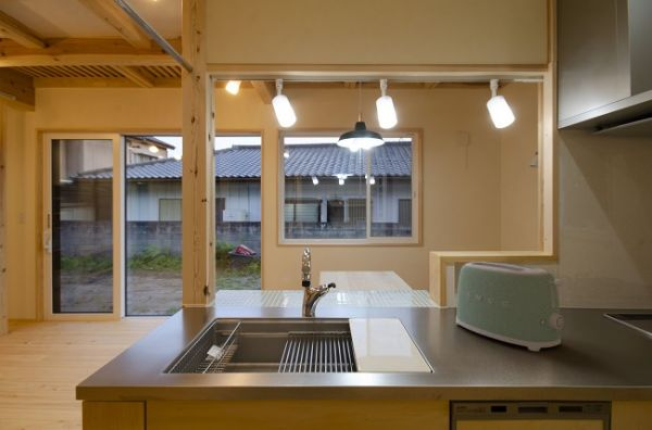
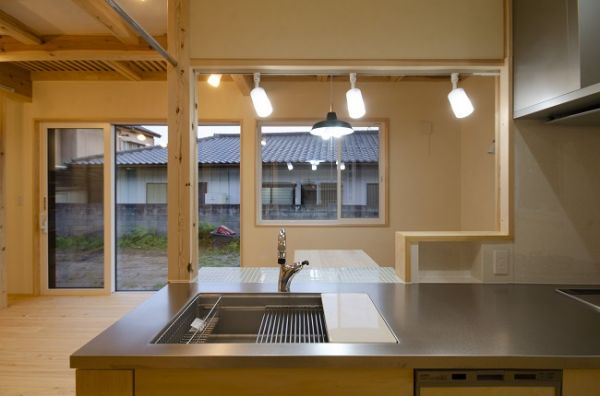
- toaster (503, 299)
